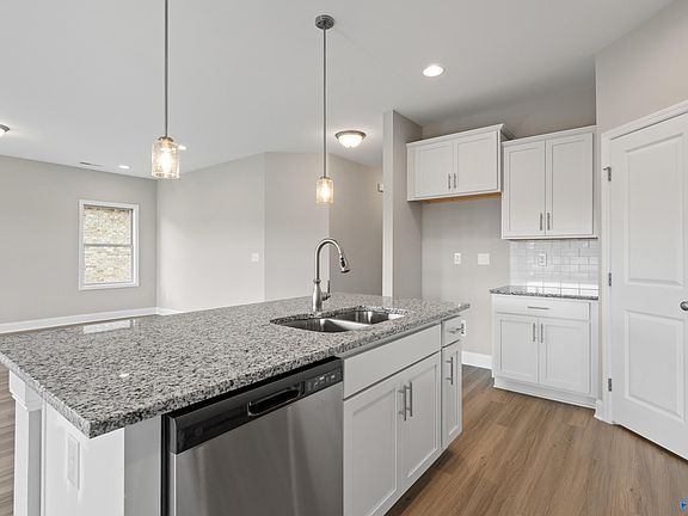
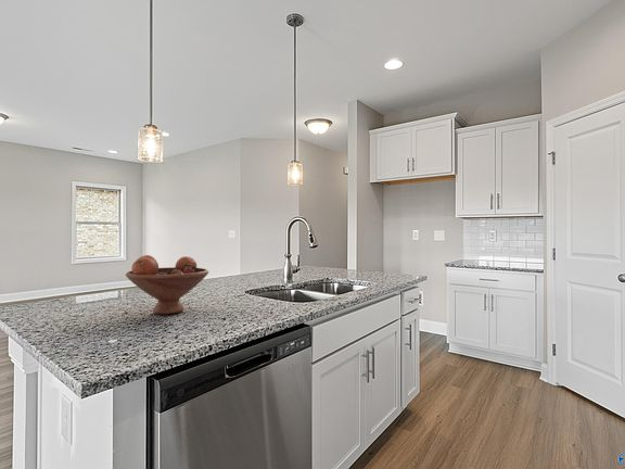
+ fruit bowl (168, 283)
